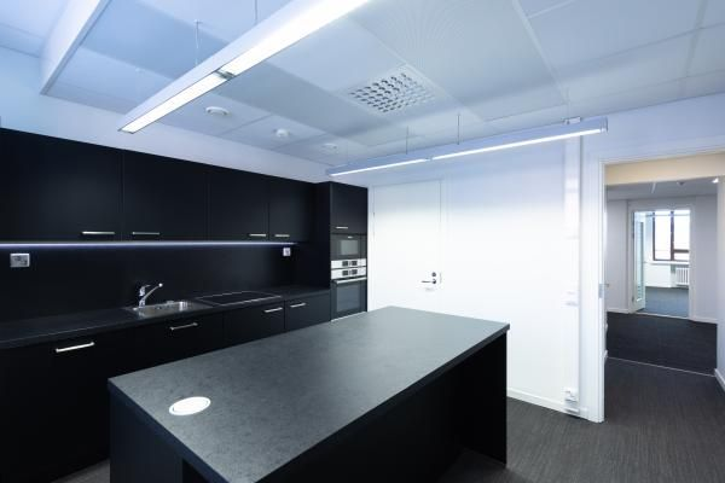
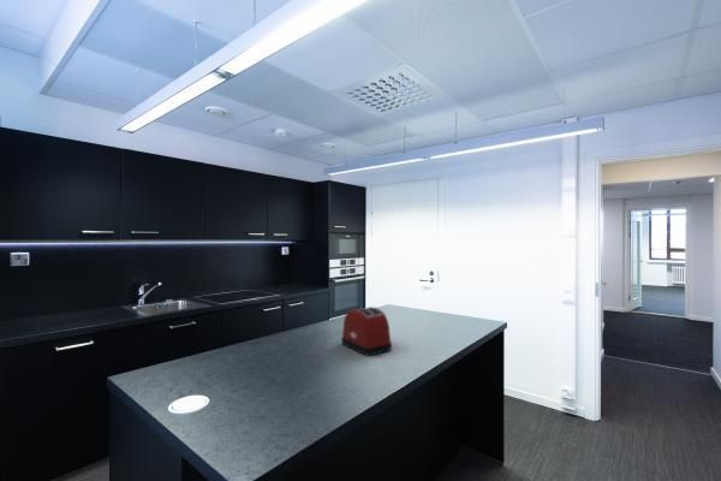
+ toaster (365, 327)
